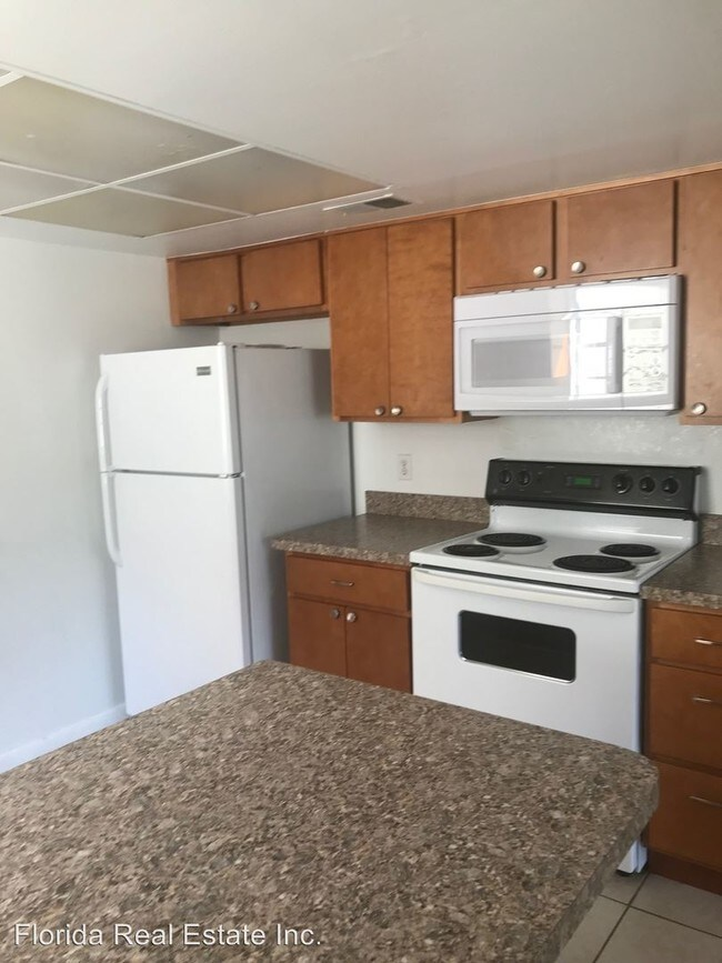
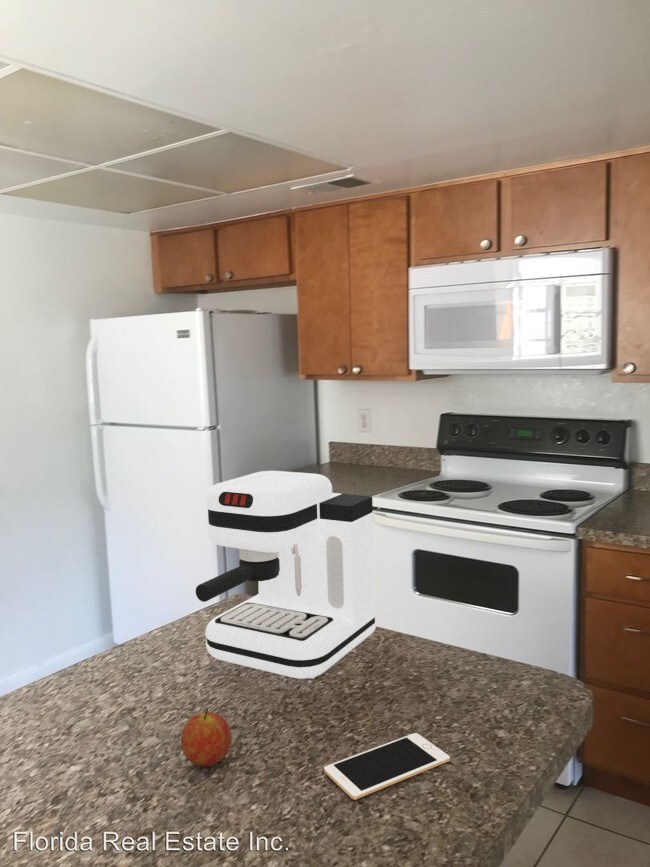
+ fruit (206, 735)
+ coffee maker (285, 568)
+ cell phone (387, 764)
